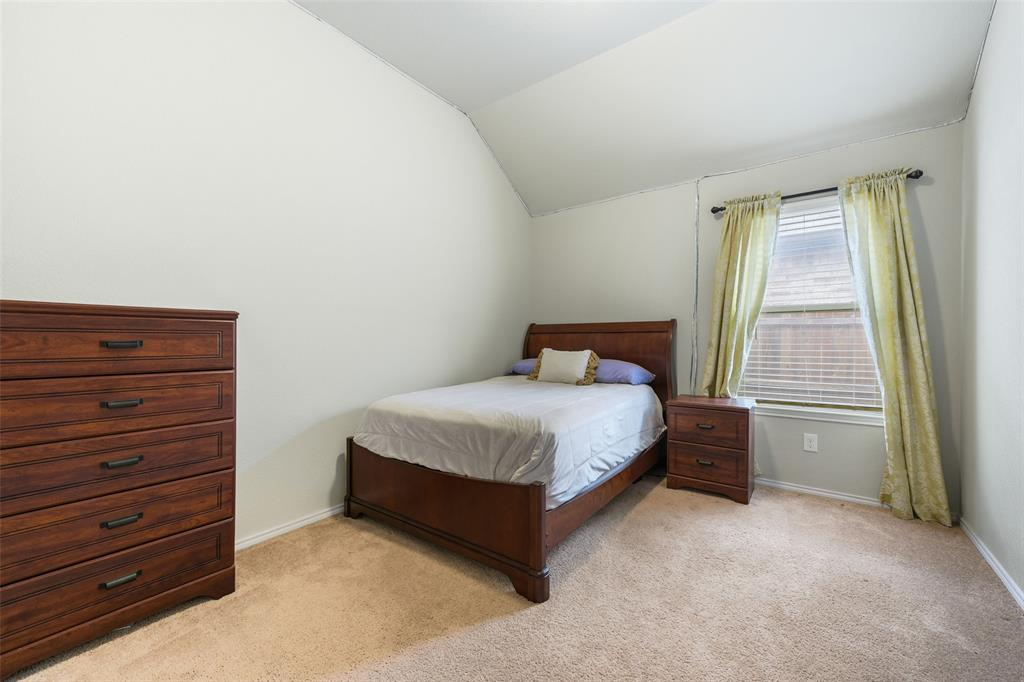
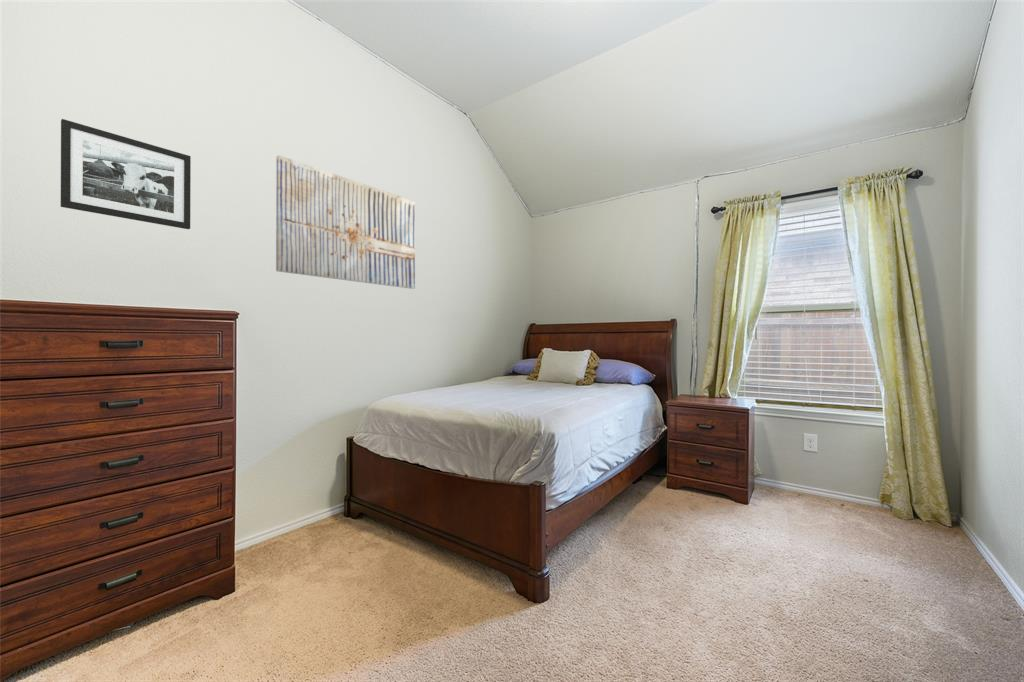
+ wall art (355, 231)
+ picture frame (131, 179)
